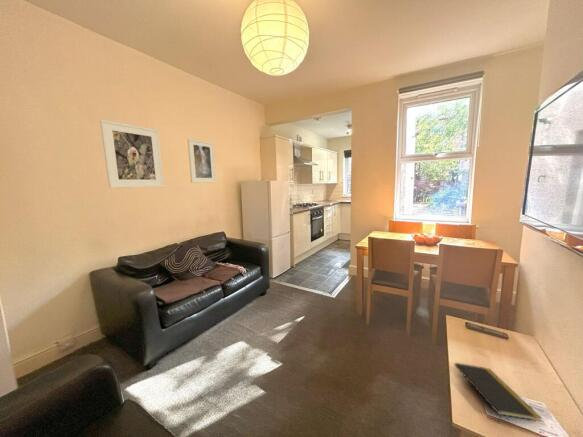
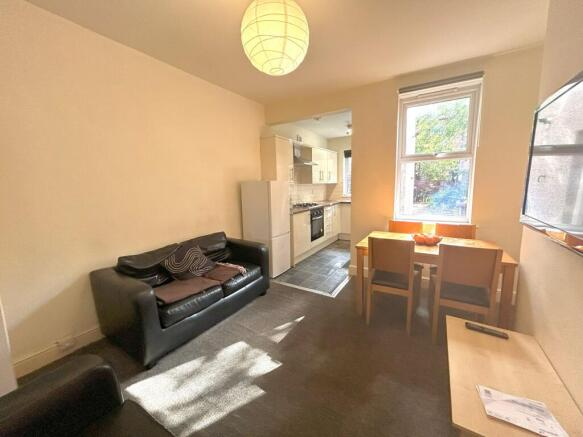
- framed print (202, 162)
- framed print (135, 156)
- notepad (493, 388)
